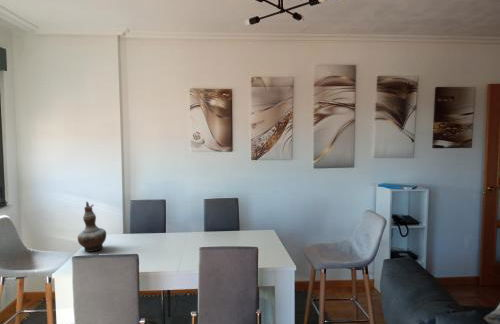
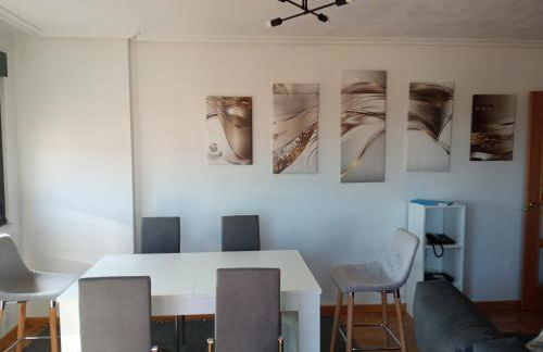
- decorative vase (91, 225)
